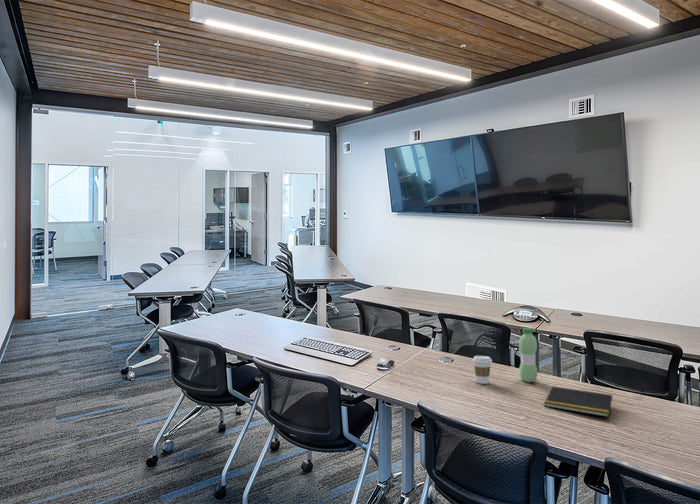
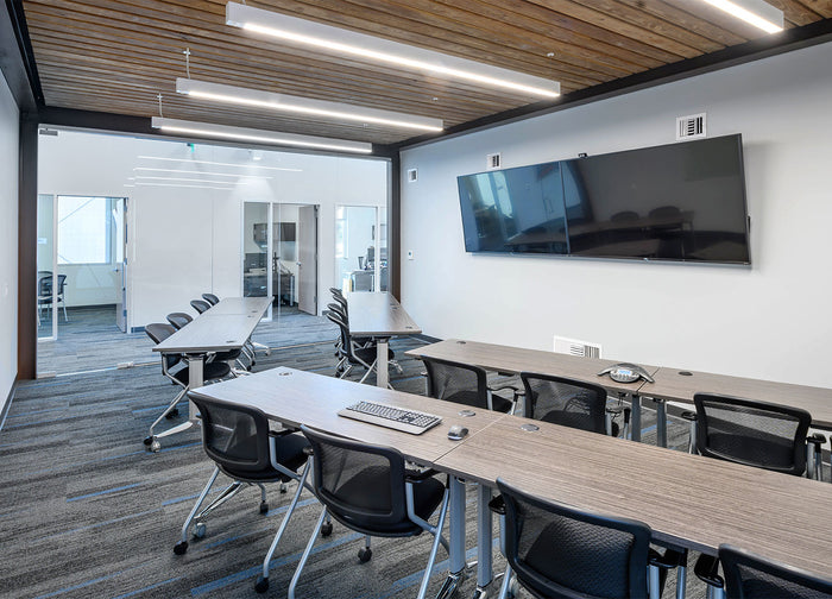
- coffee cup (482, 369)
- water bottle (528, 354)
- notepad (578, 400)
